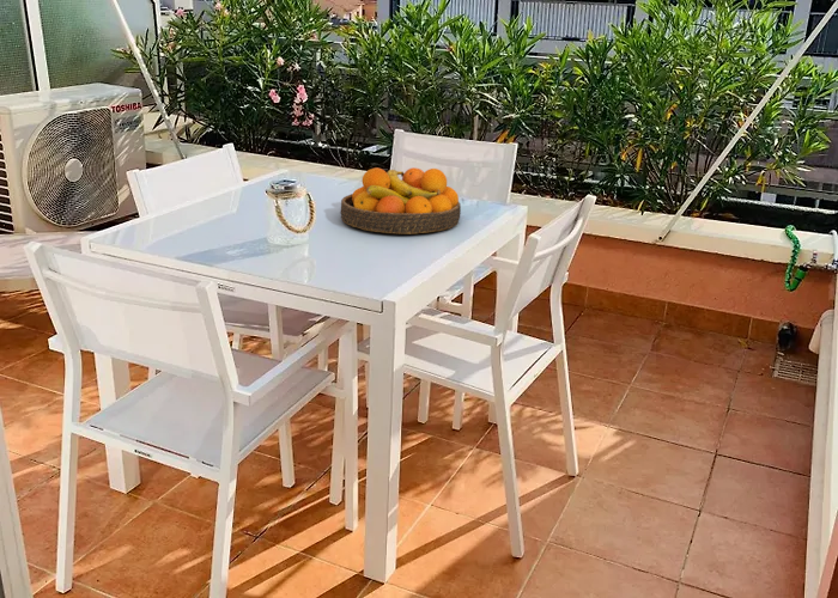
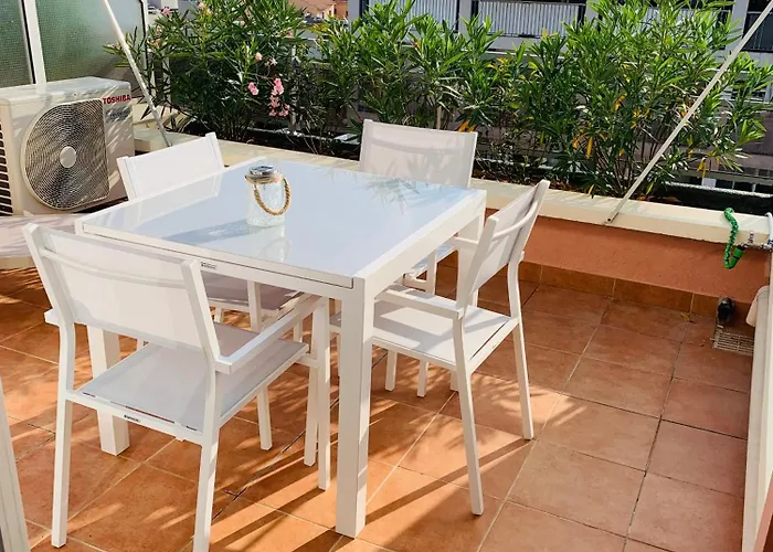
- fruit bowl (401, 193)
